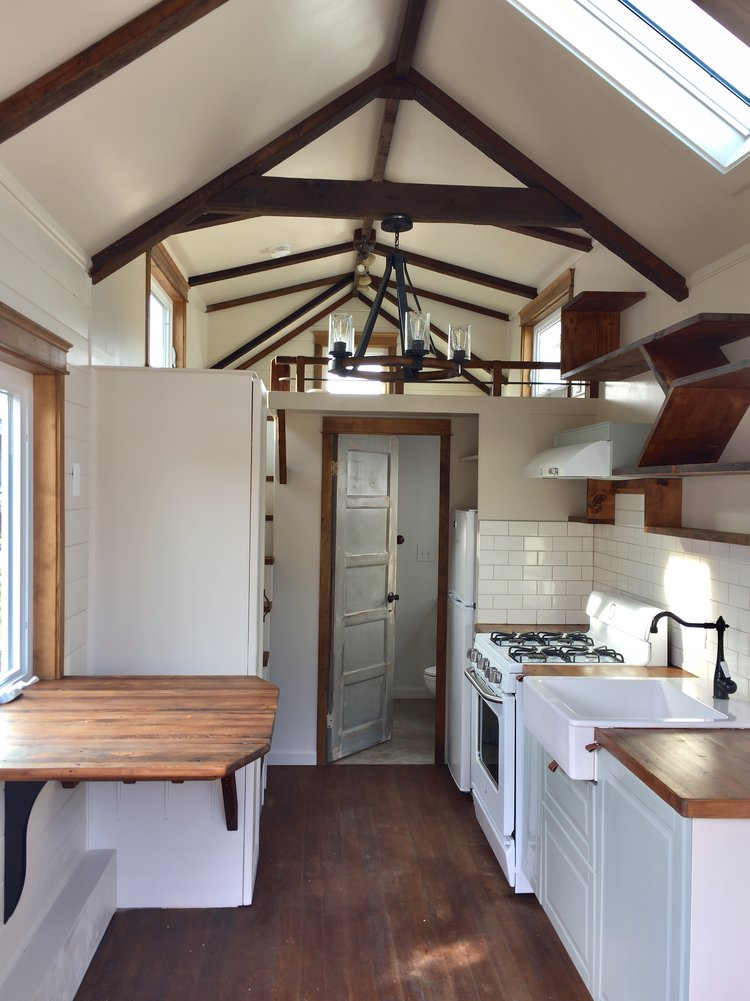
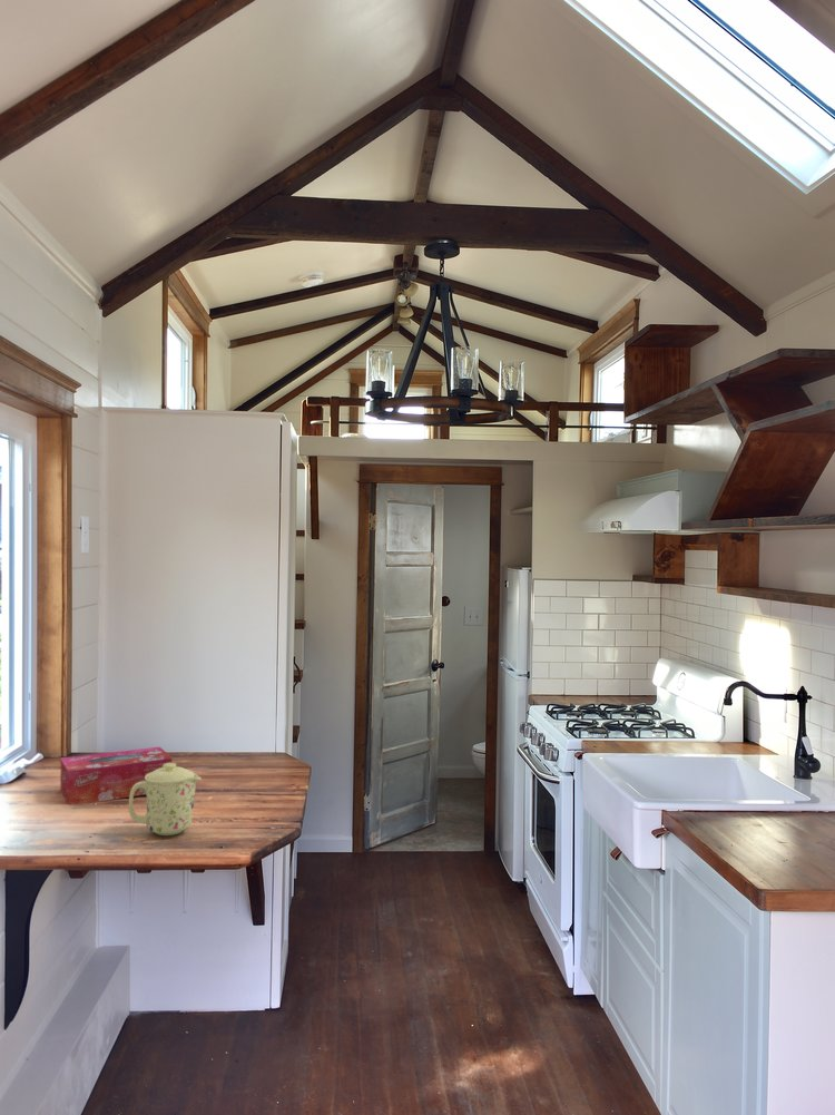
+ tissue box (116, 774)
+ mug (165, 798)
